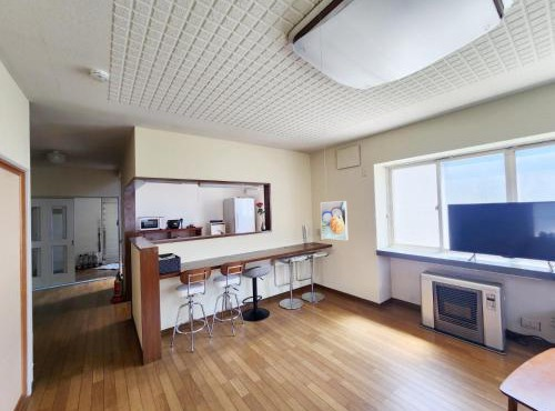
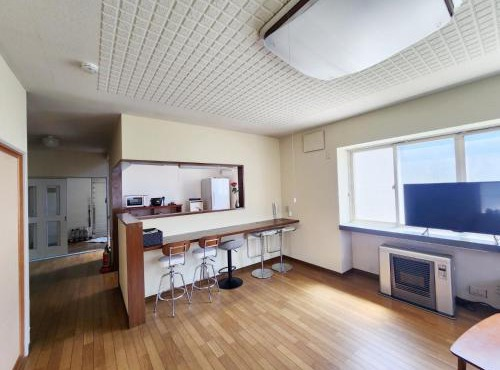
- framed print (333, 220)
